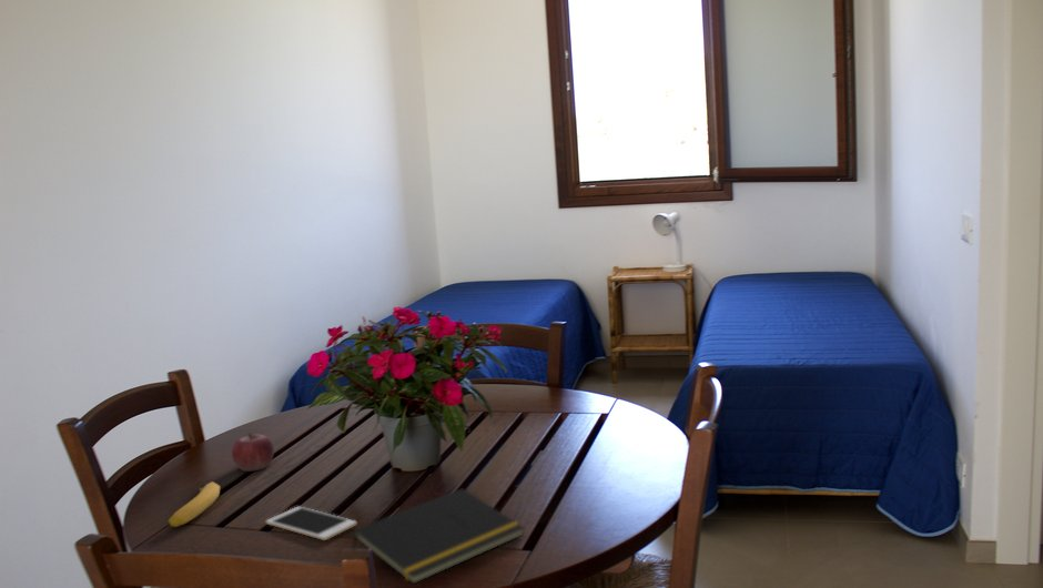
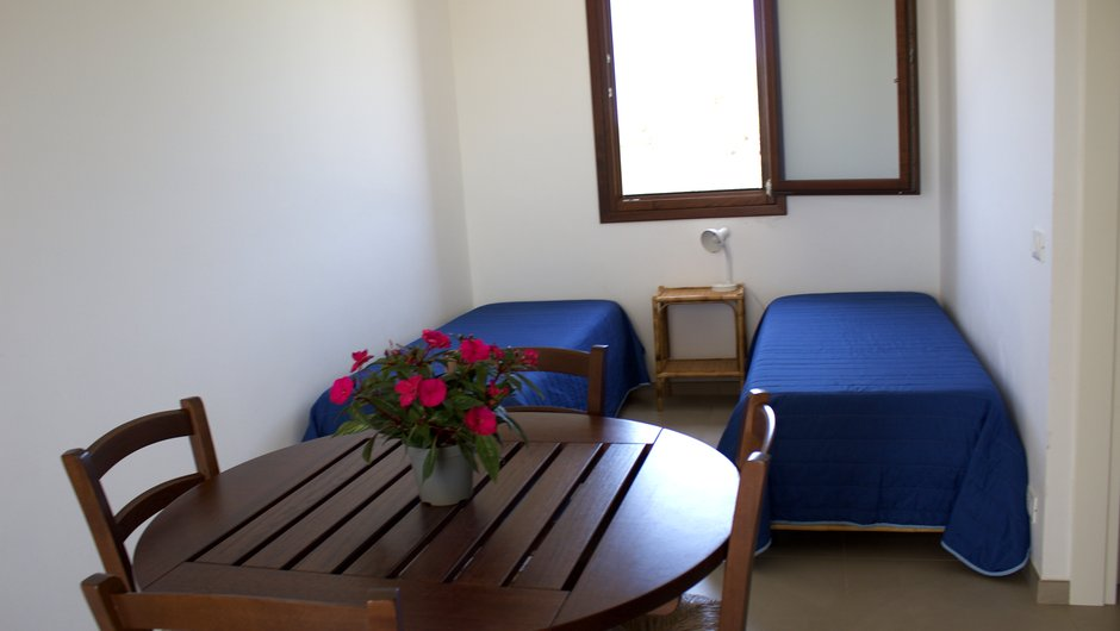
- fruit (252, 448)
- cell phone (311, 523)
- notepad (439, 531)
- banana (194, 500)
